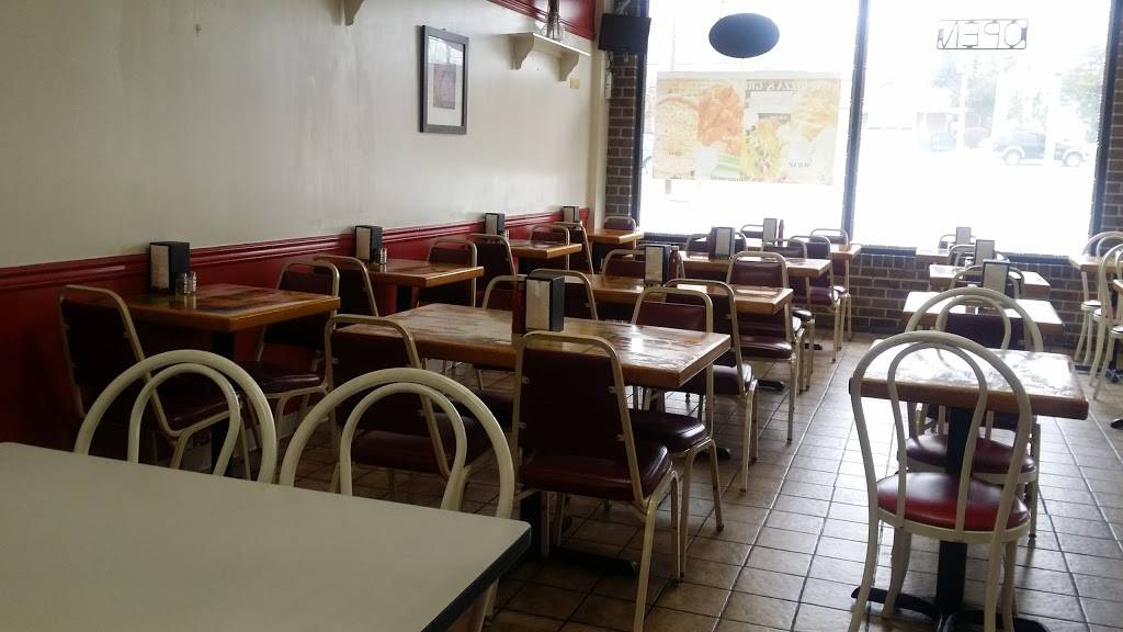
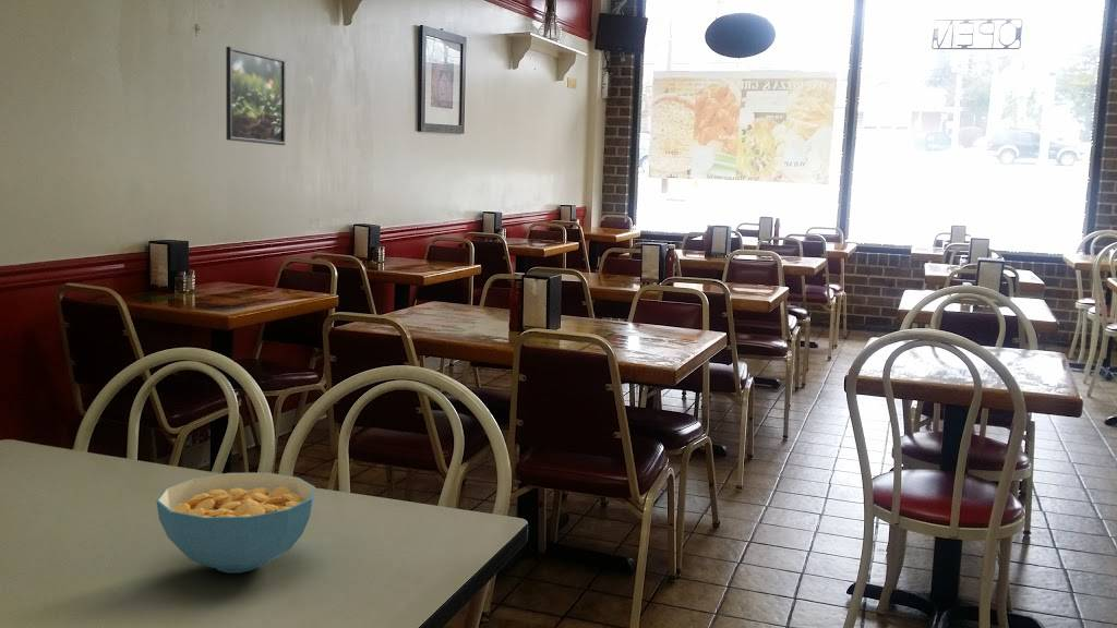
+ cereal bowl (238, 529)
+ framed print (256, 98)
